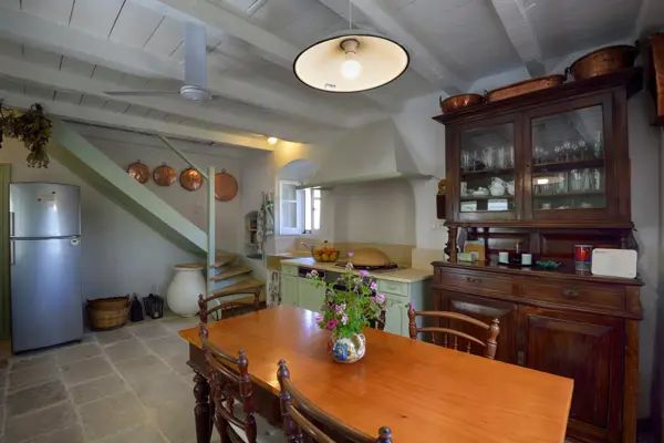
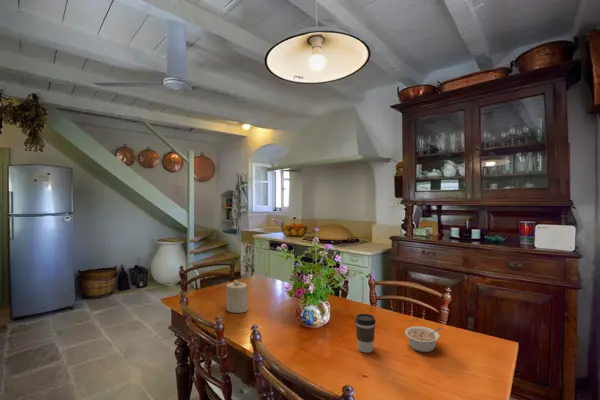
+ candle (237, 294)
+ legume (422, 338)
+ coffee cup (365, 333)
